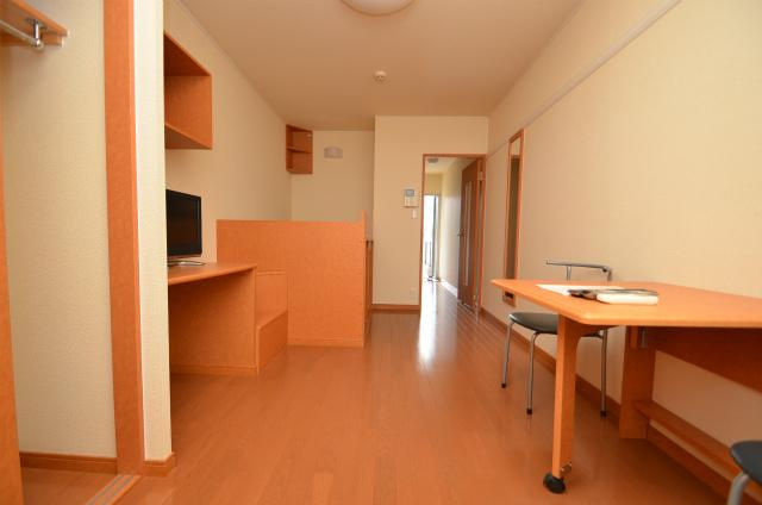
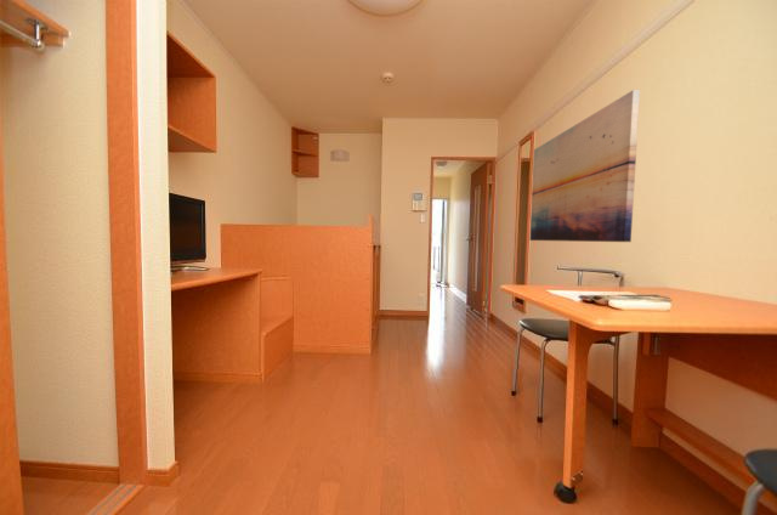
+ wall art (569, 185)
